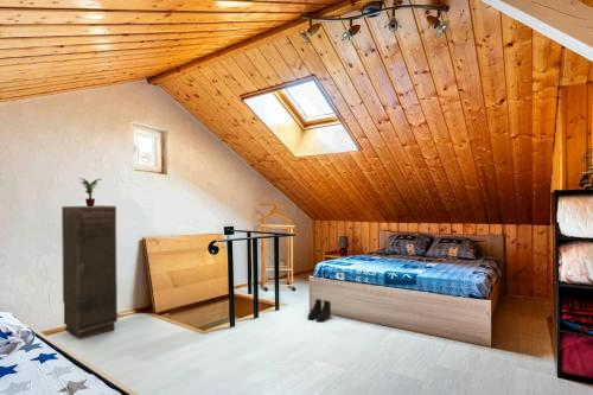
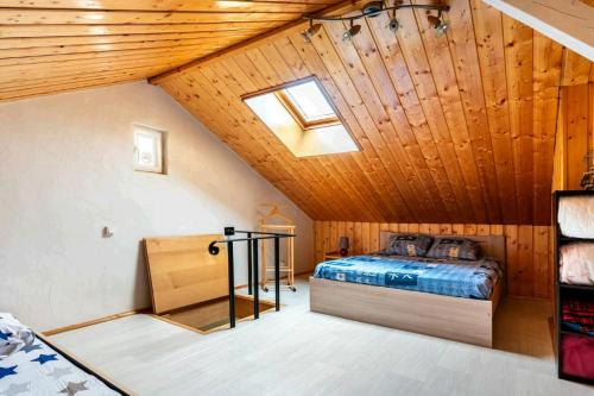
- boots (319, 308)
- storage cabinet (89, 268)
- potted plant (91, 191)
